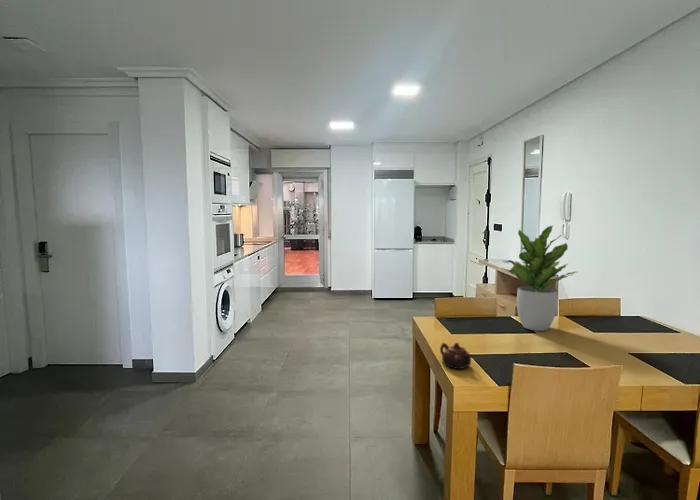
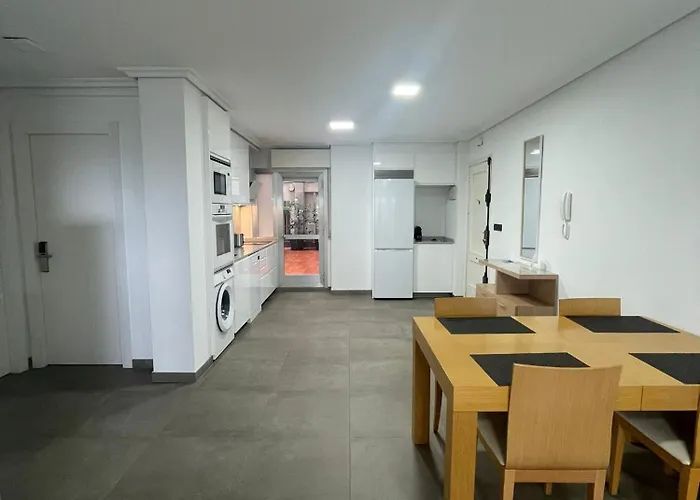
- potted plant (534, 276)
- teapot (455, 353)
